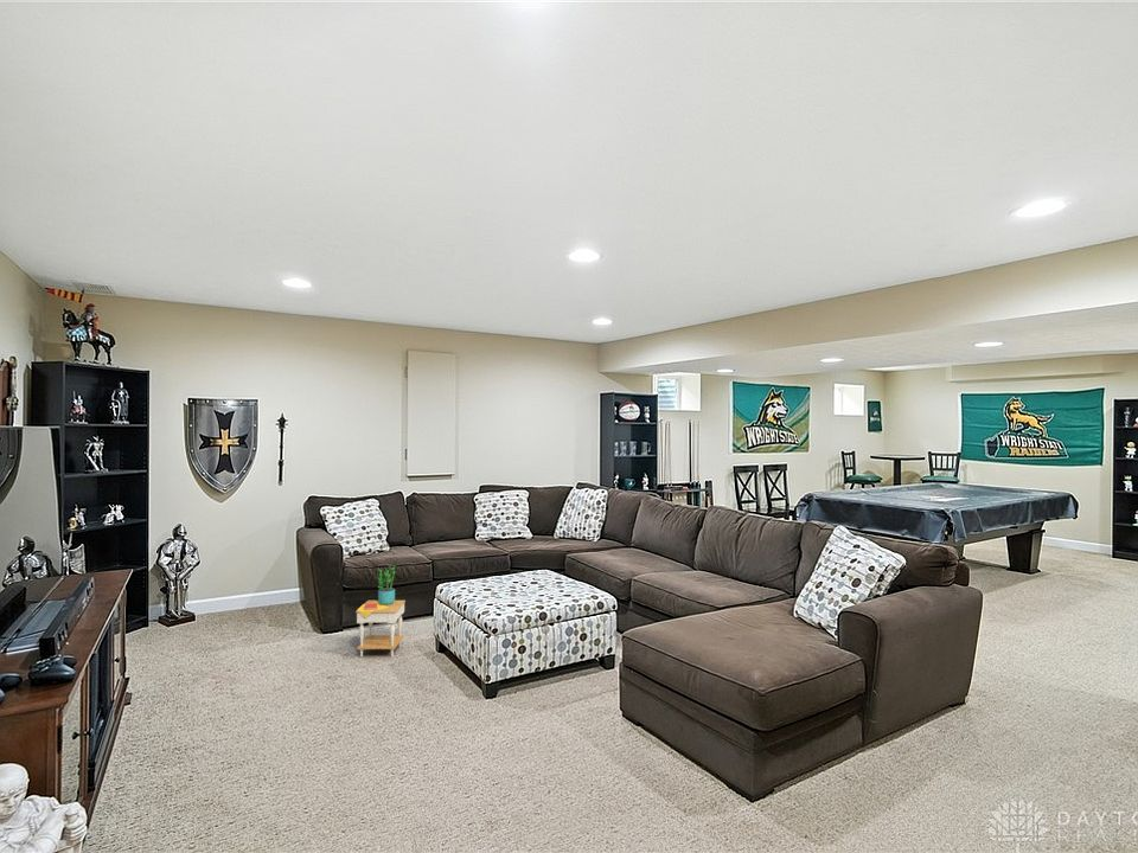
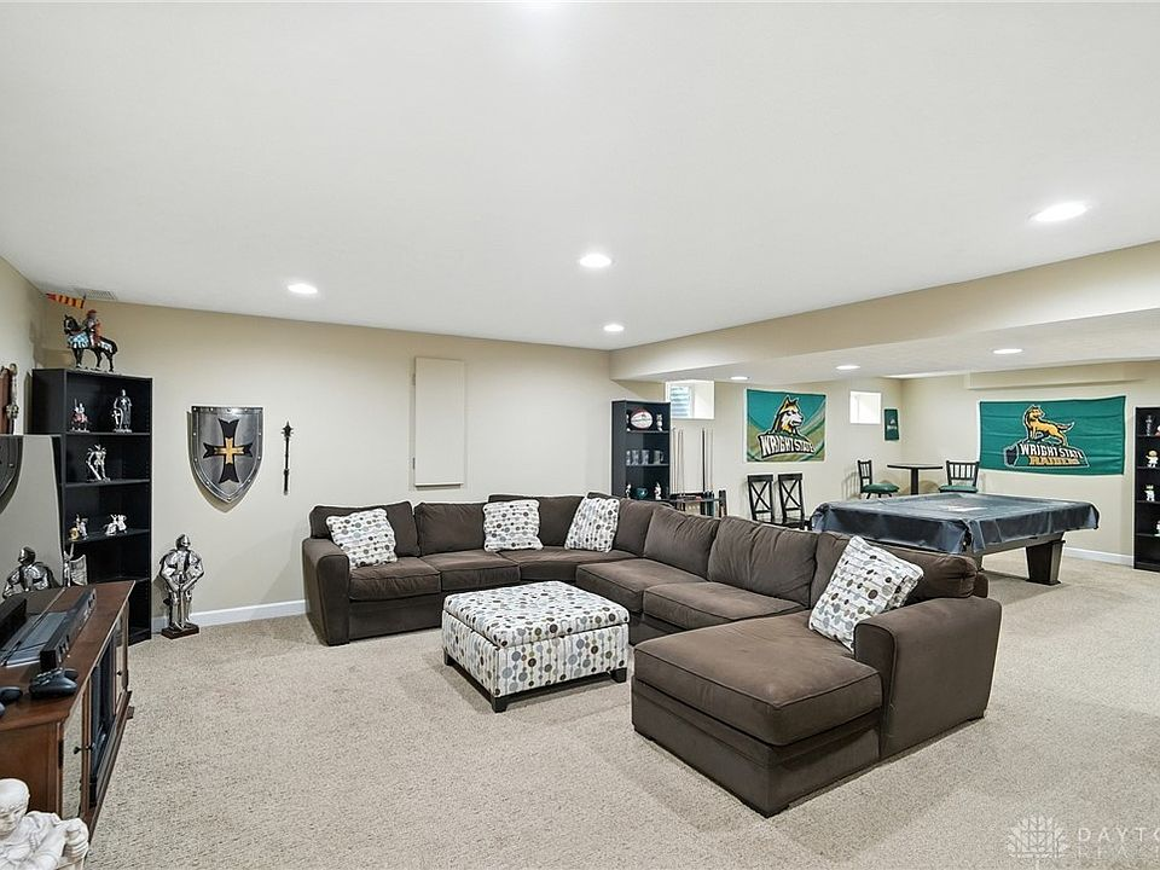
- side table (381, 608)
